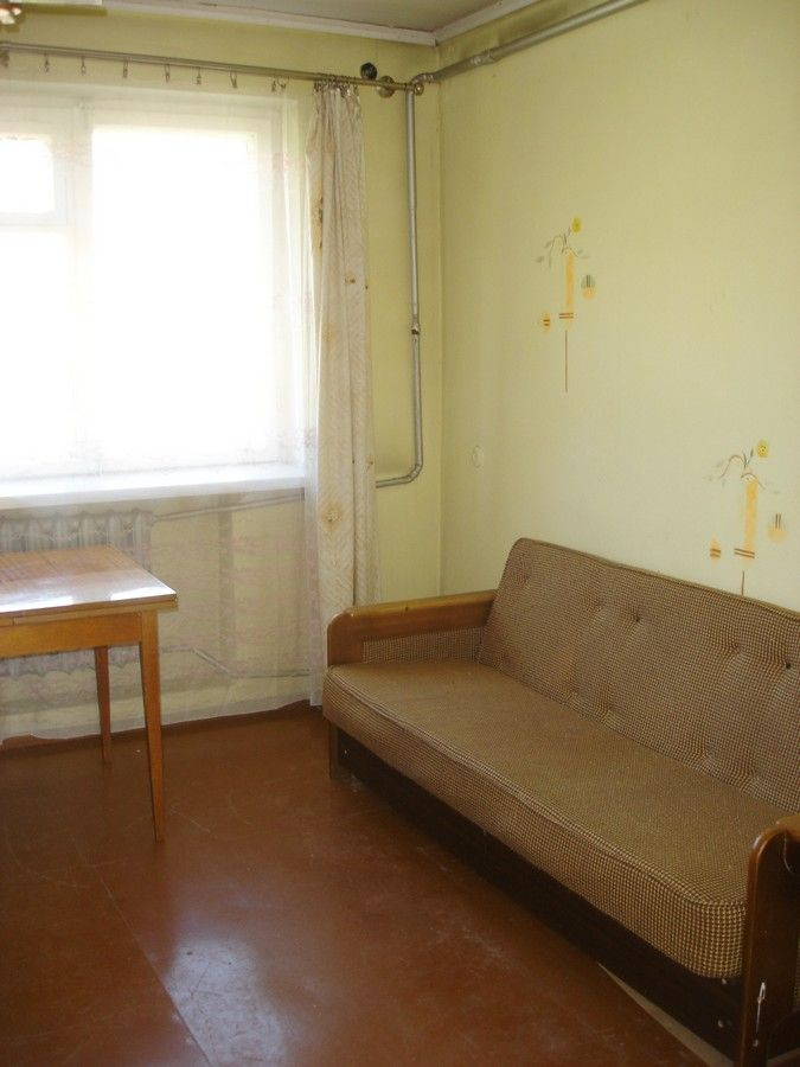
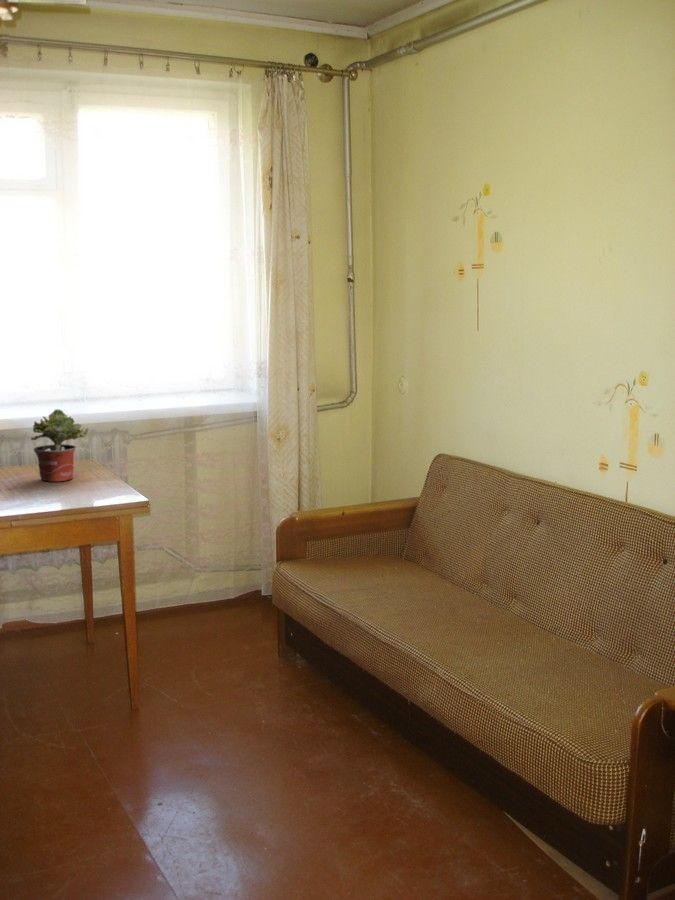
+ potted plant (60, 444)
